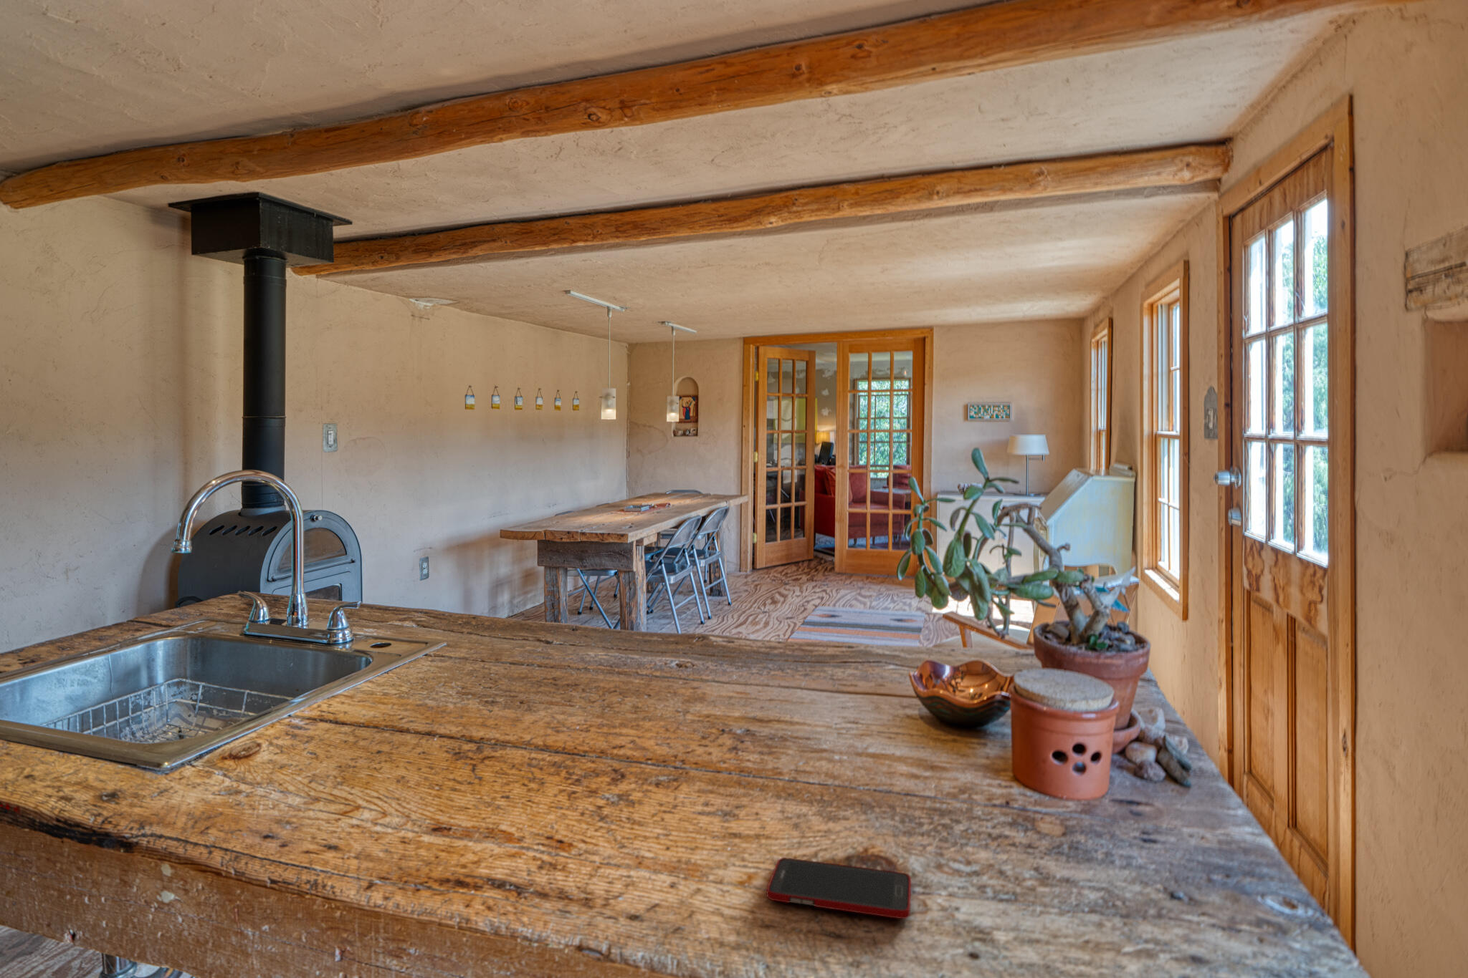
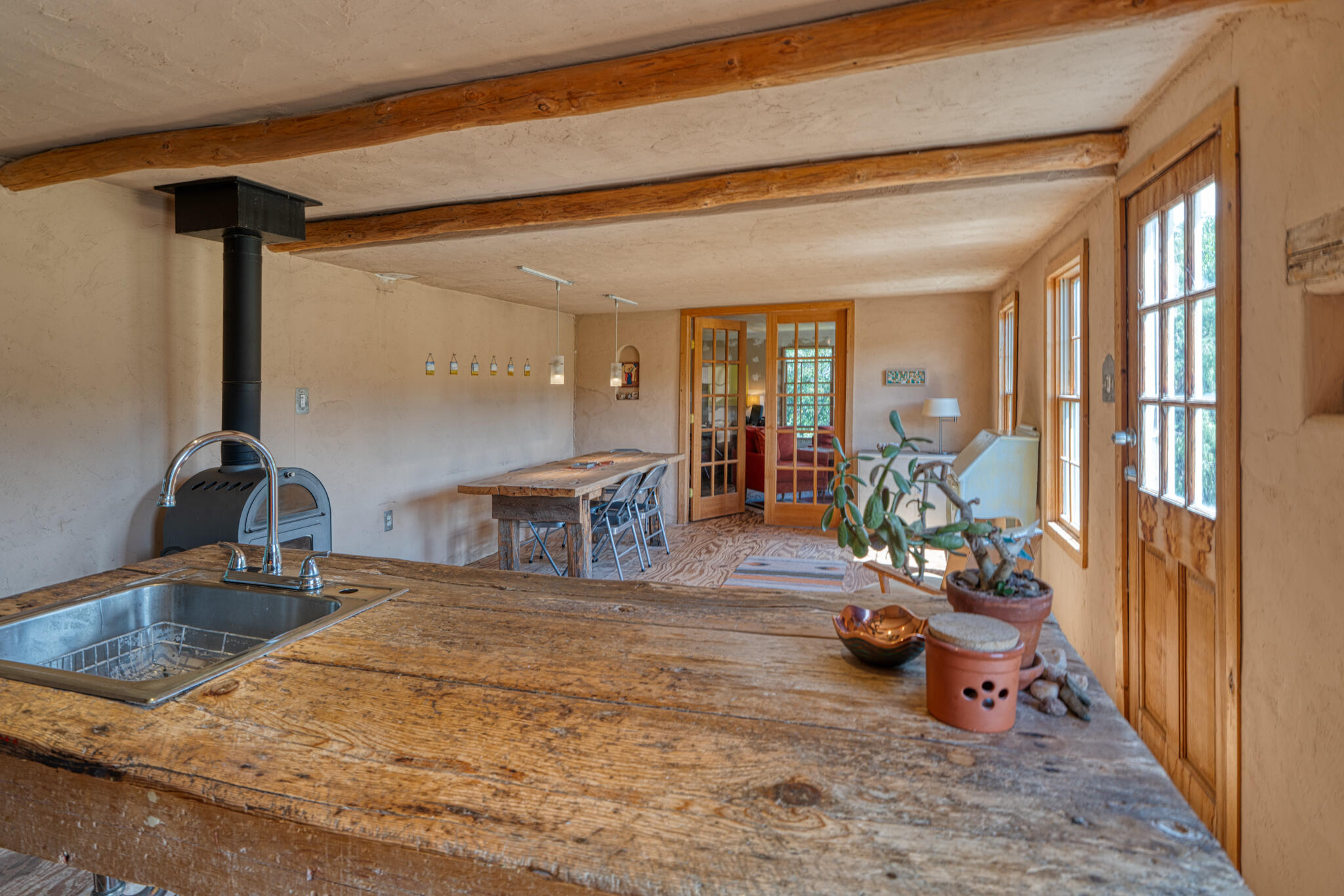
- cell phone (839, 886)
